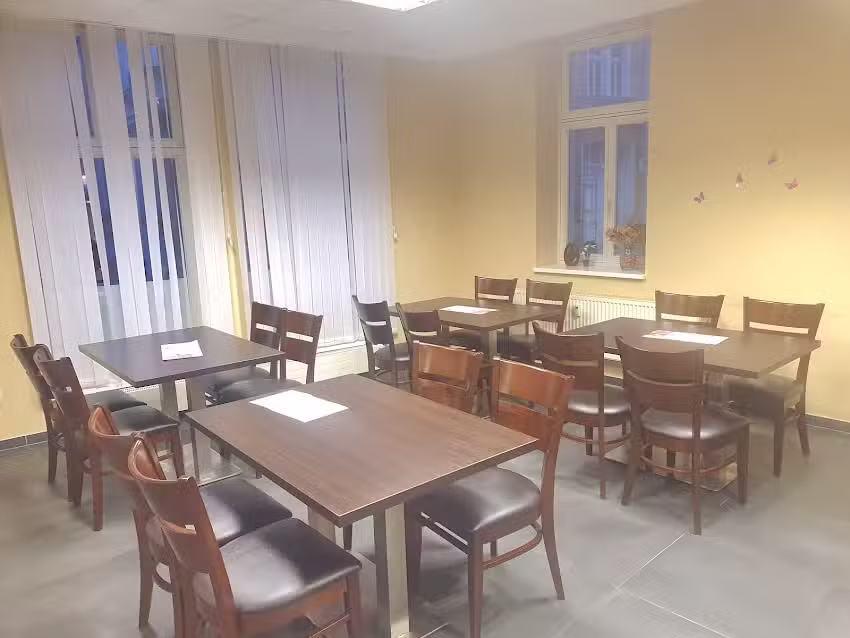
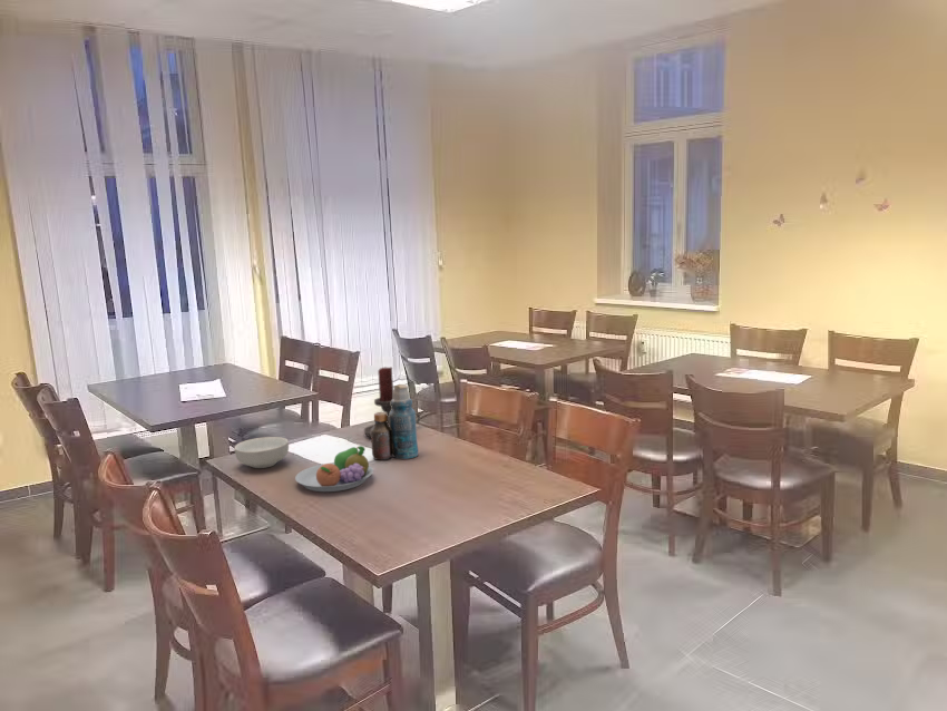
+ bottle (393, 420)
+ fruit bowl (336, 465)
+ cereal bowl (262, 454)
+ candle holder (392, 399)
